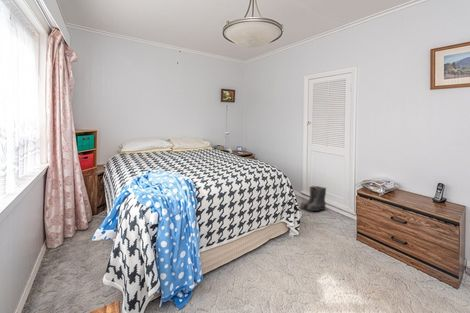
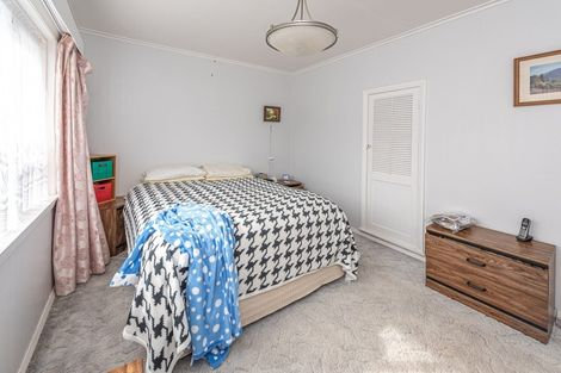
- boots (313, 197)
